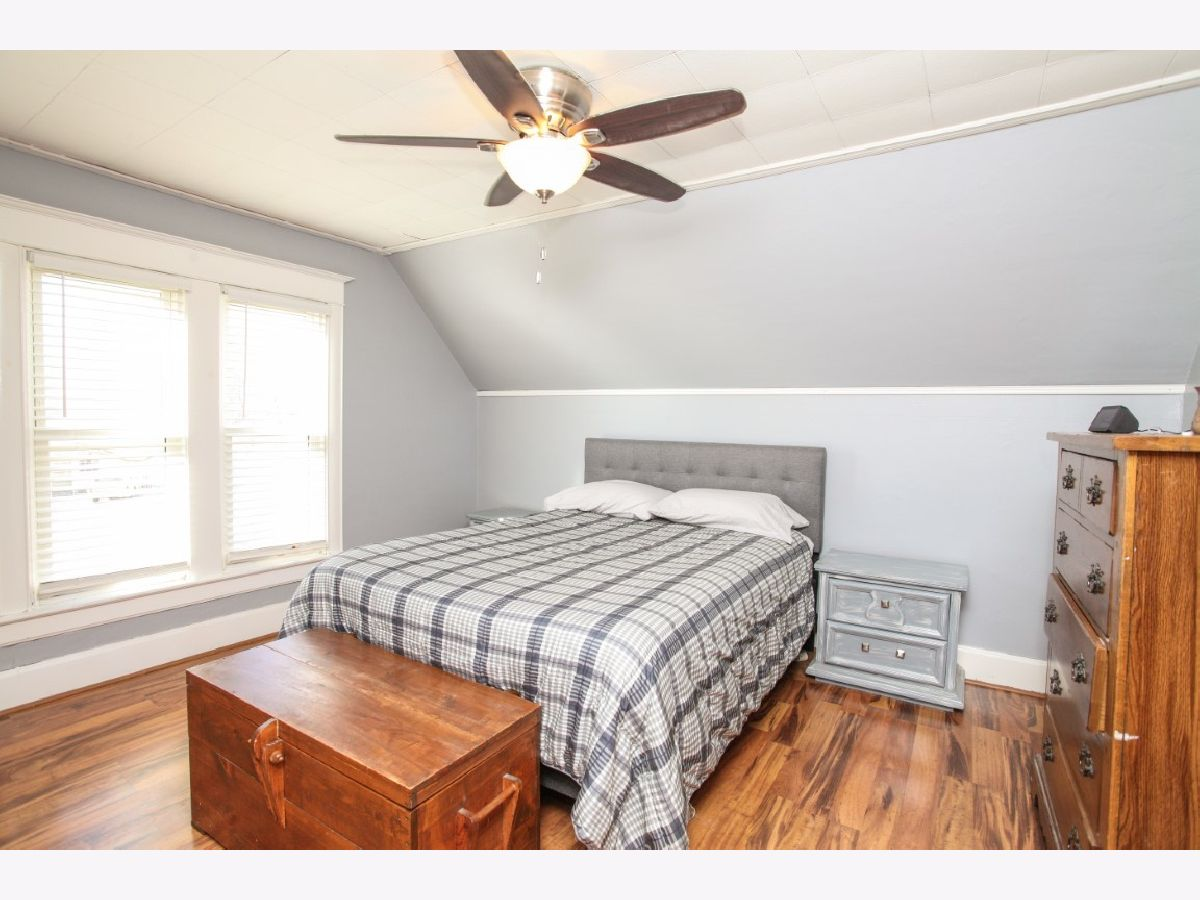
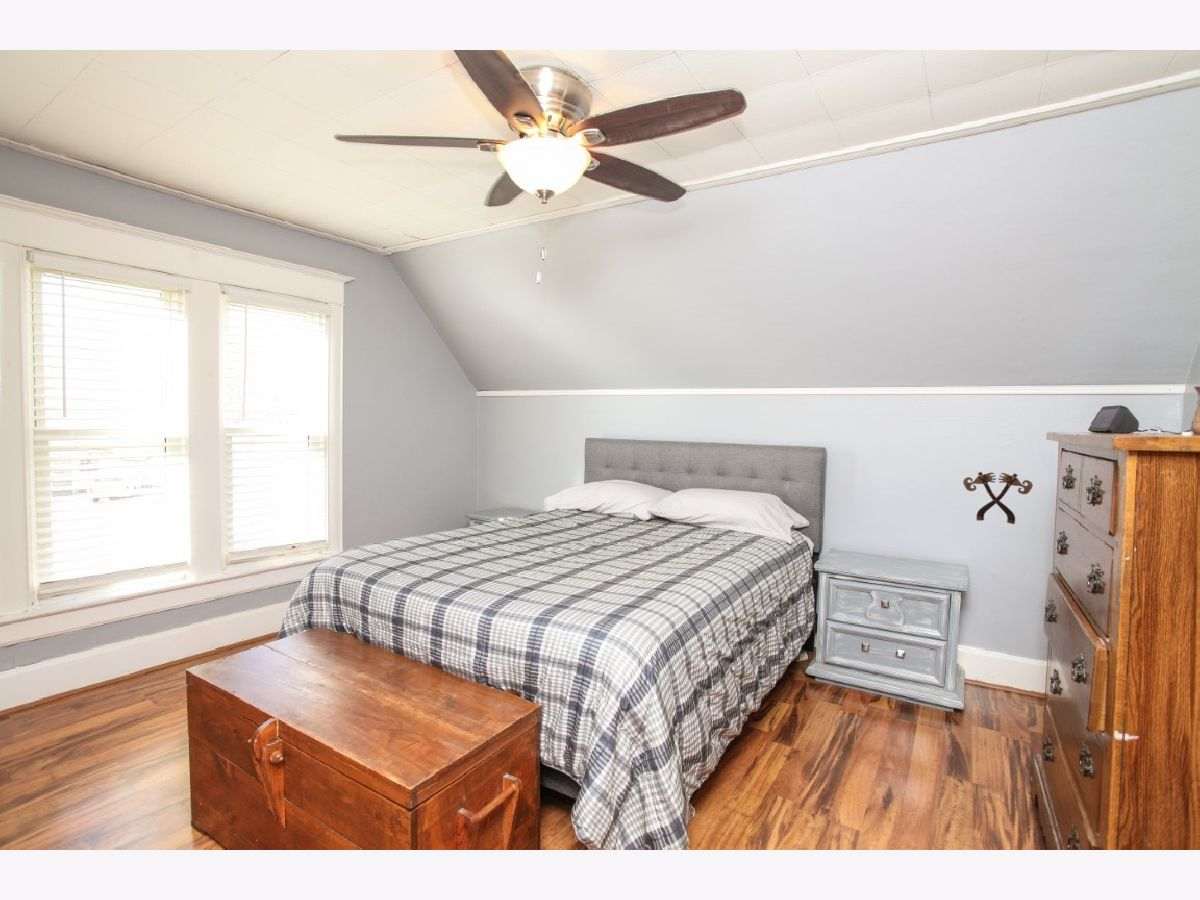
+ decorative ornament (996, 497)
